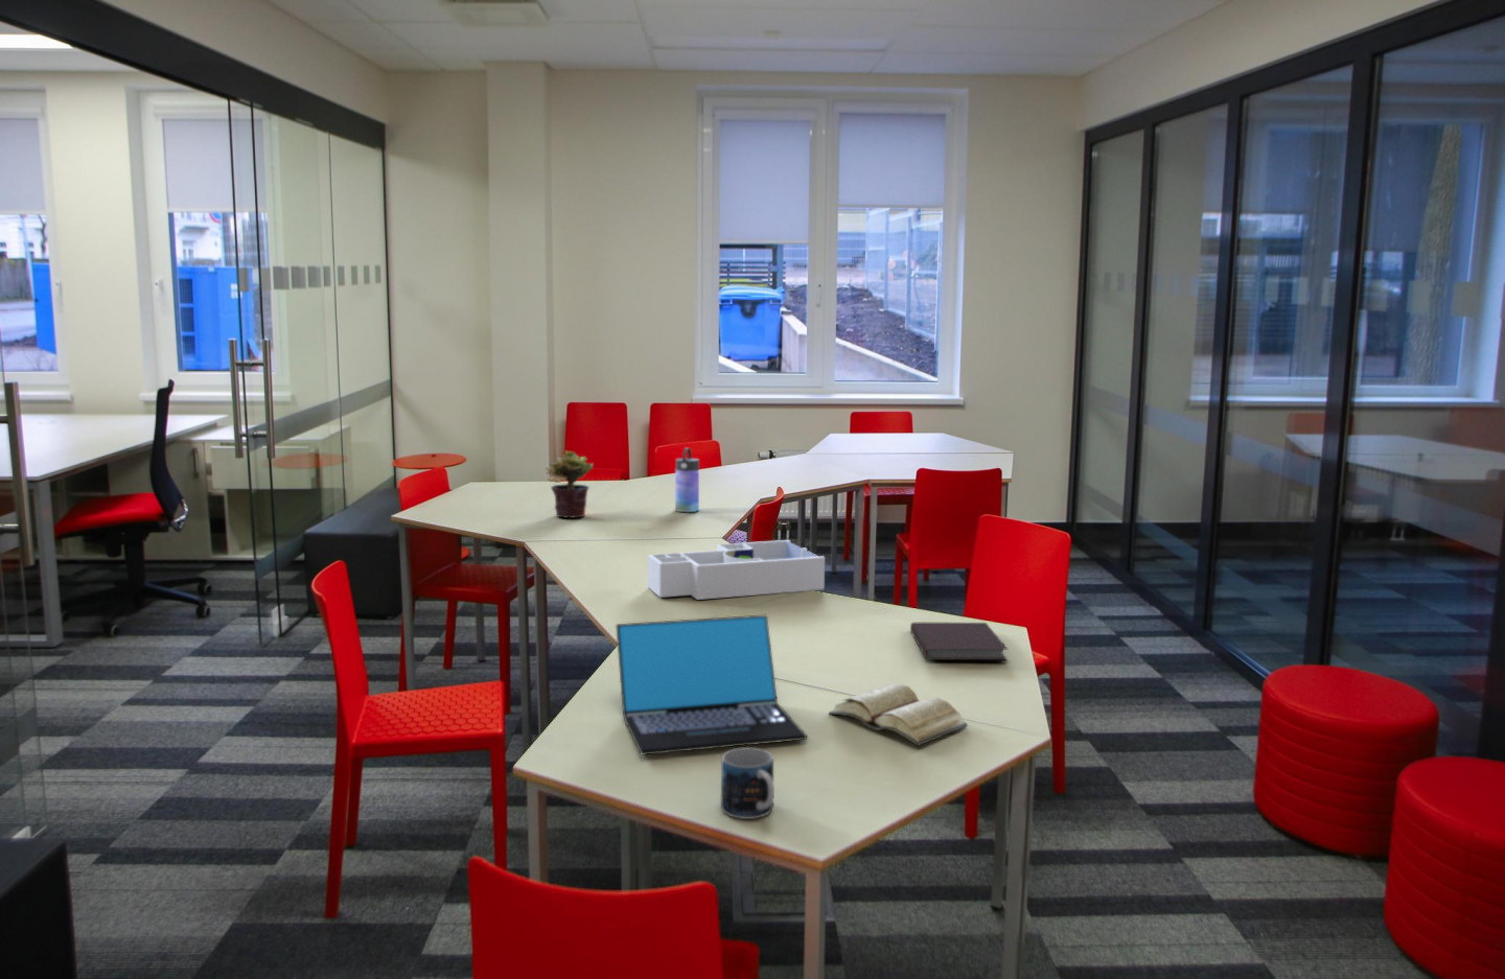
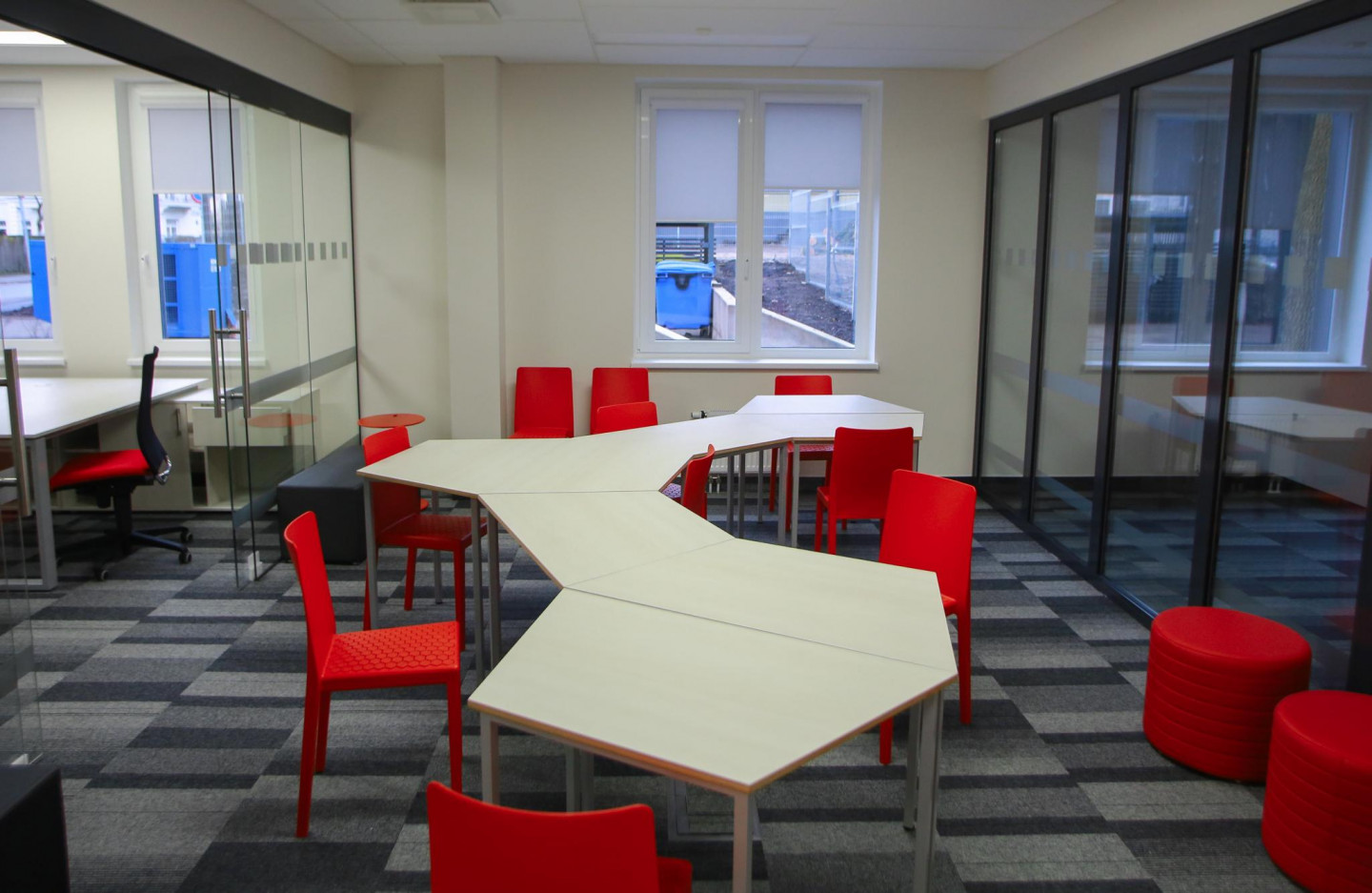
- notebook (957, 640)
- laptop (708, 679)
- potted plant (569, 482)
- desk organizer (731, 568)
- mug (752, 787)
- water bottle (687, 478)
- diary (896, 708)
